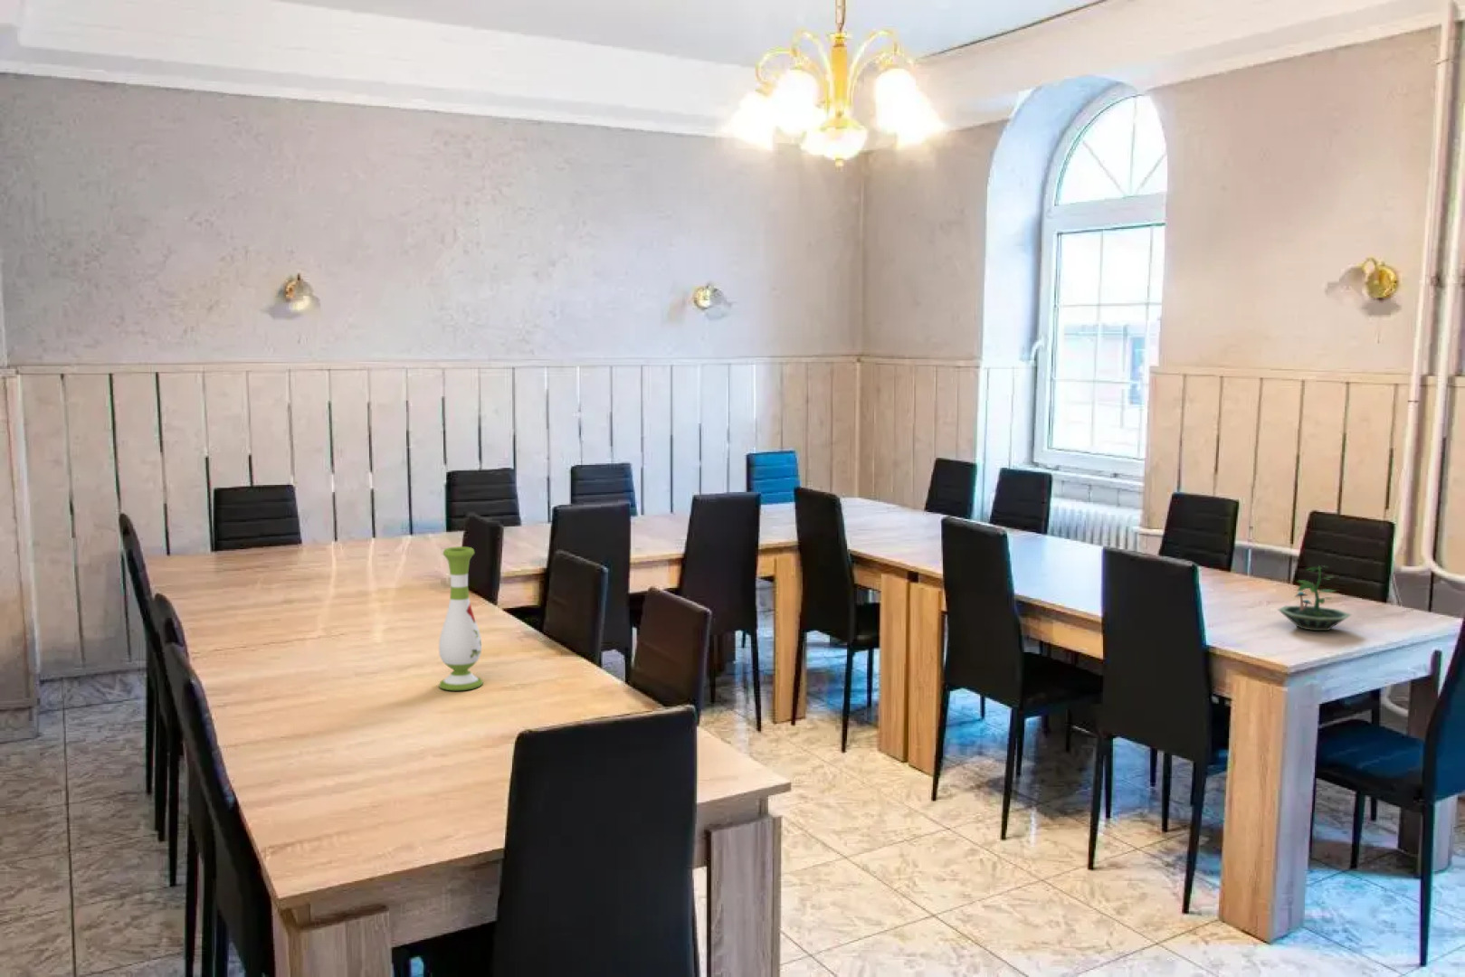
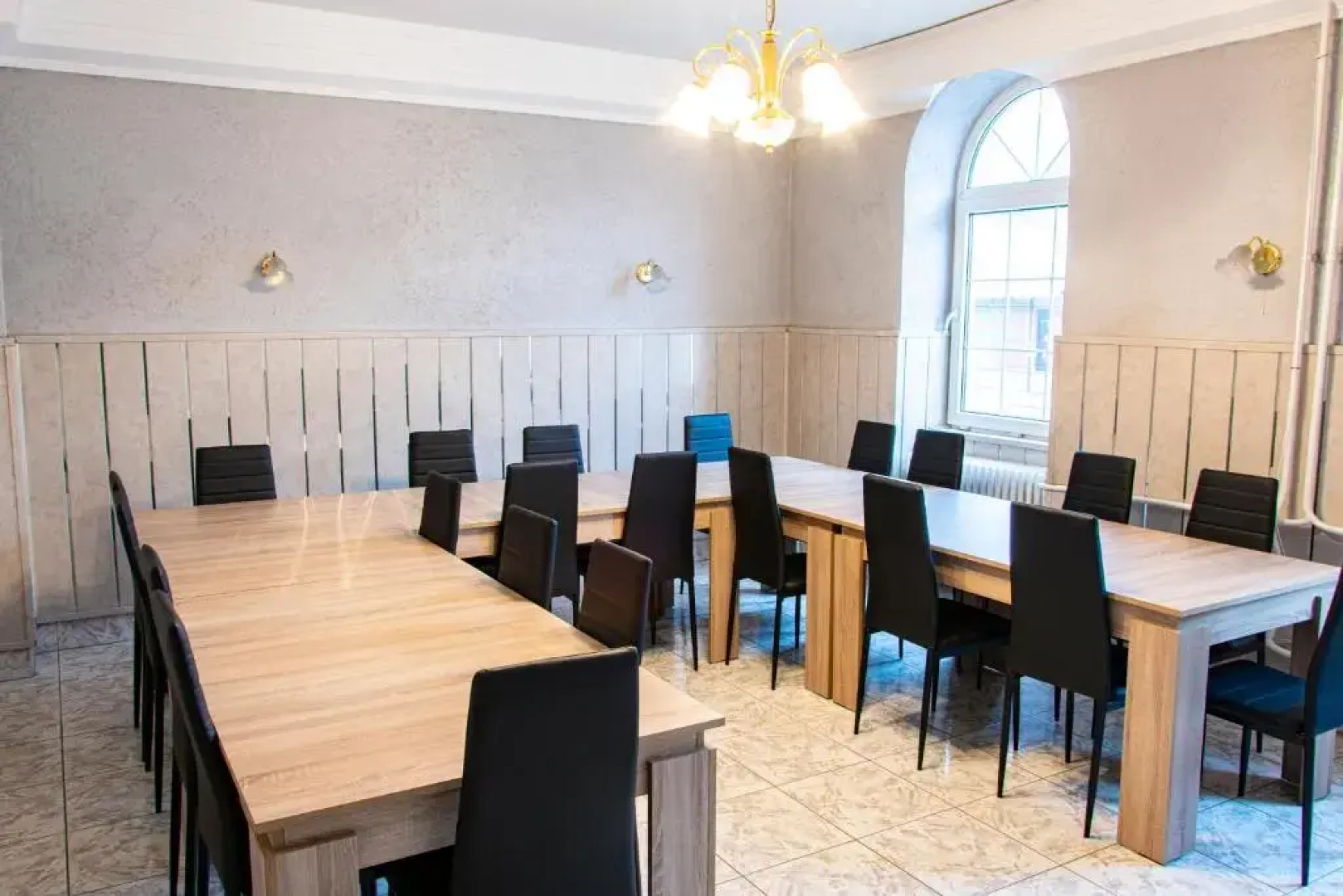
- terrarium (1319, 577)
- vase (459, 617)
